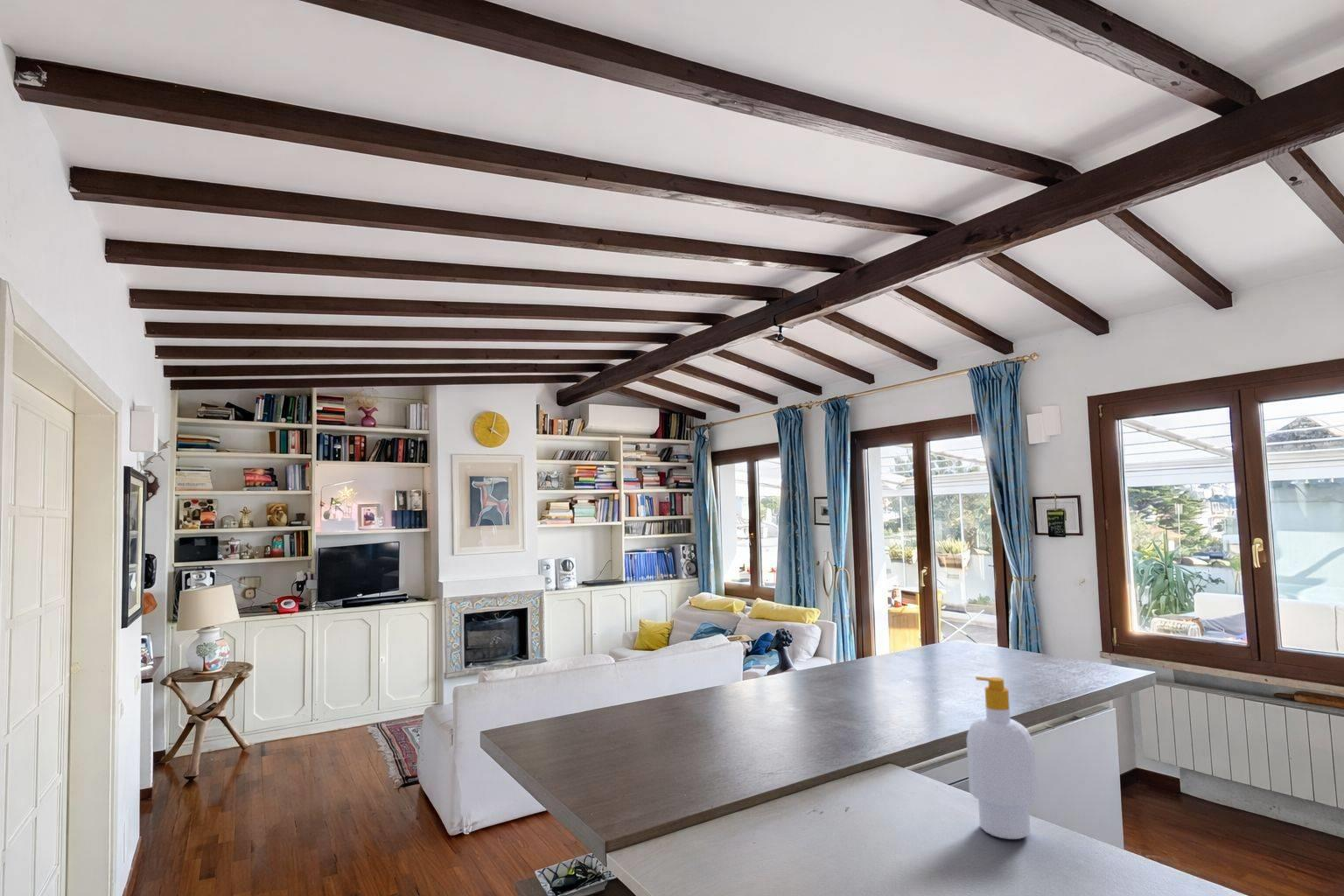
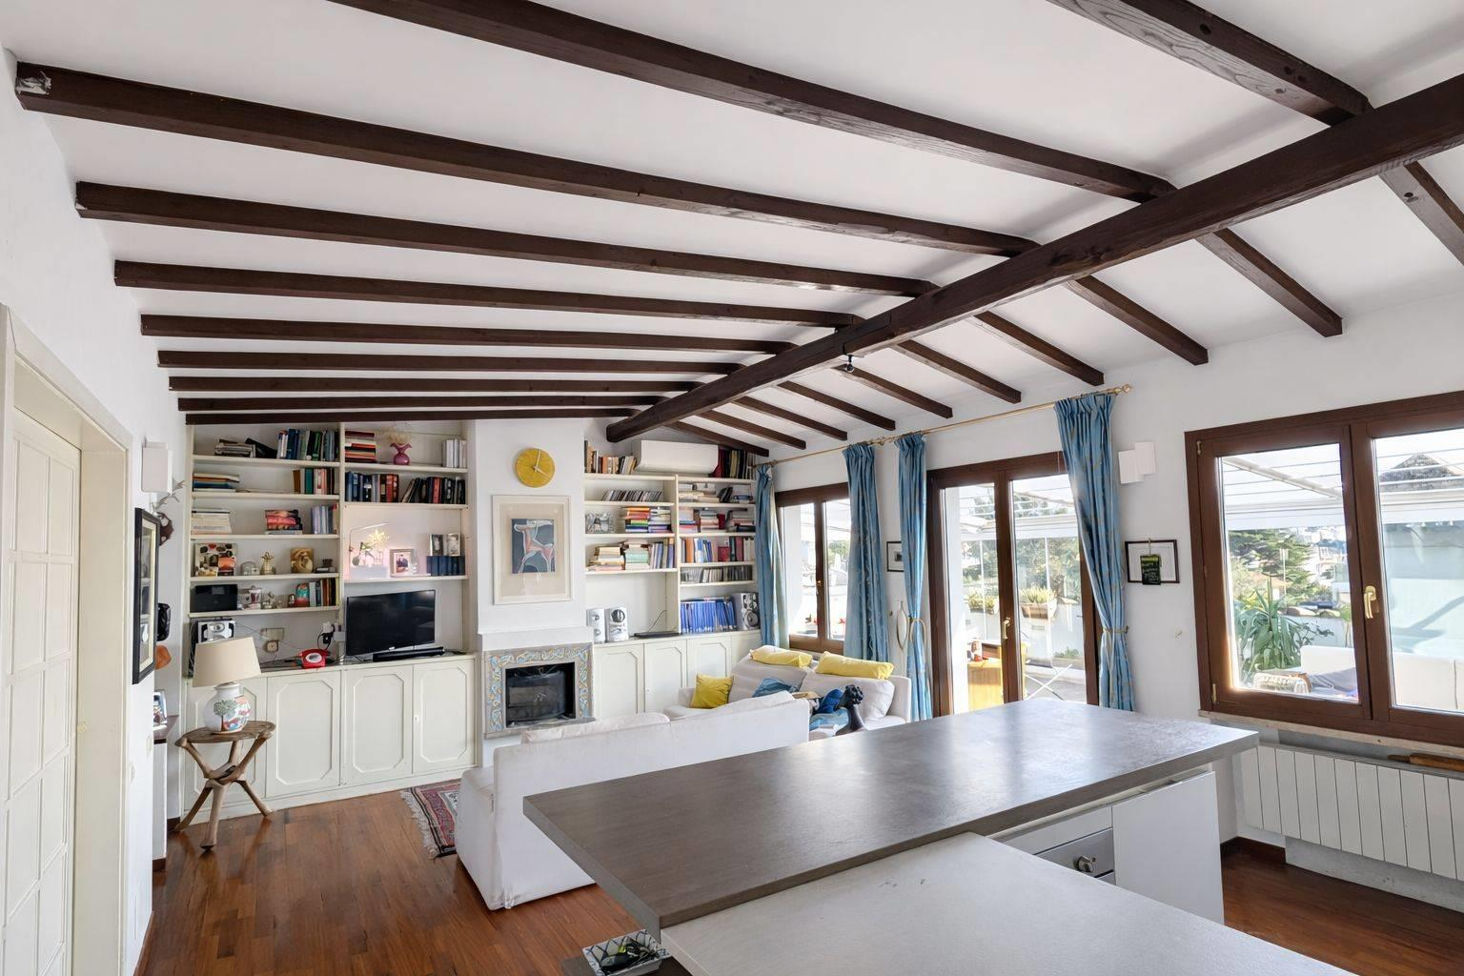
- soap bottle (1000, 753)
